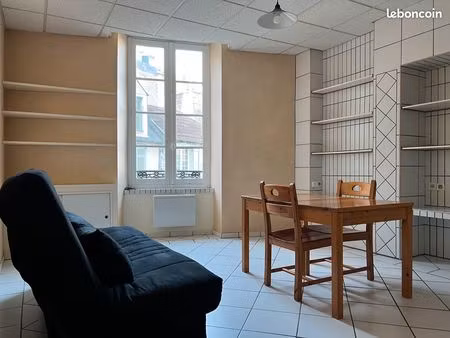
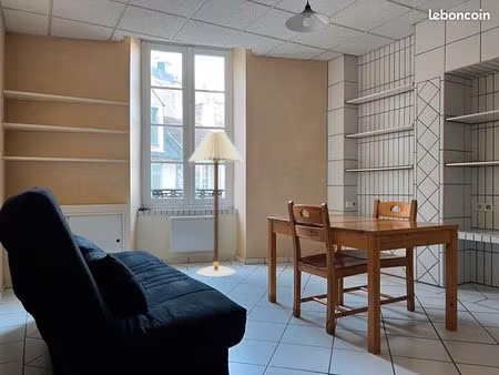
+ floor lamp (216, 202)
